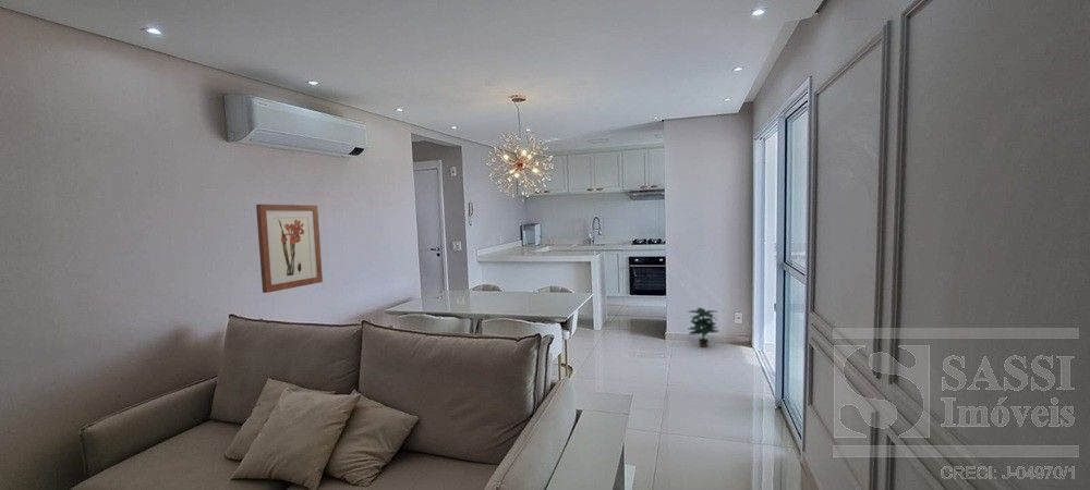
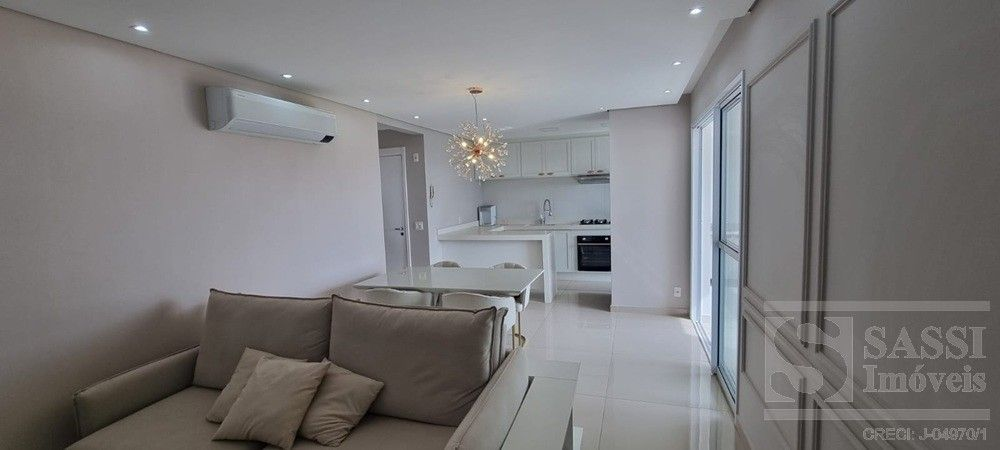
- wall art (291, 246)
- potted plant (703, 328)
